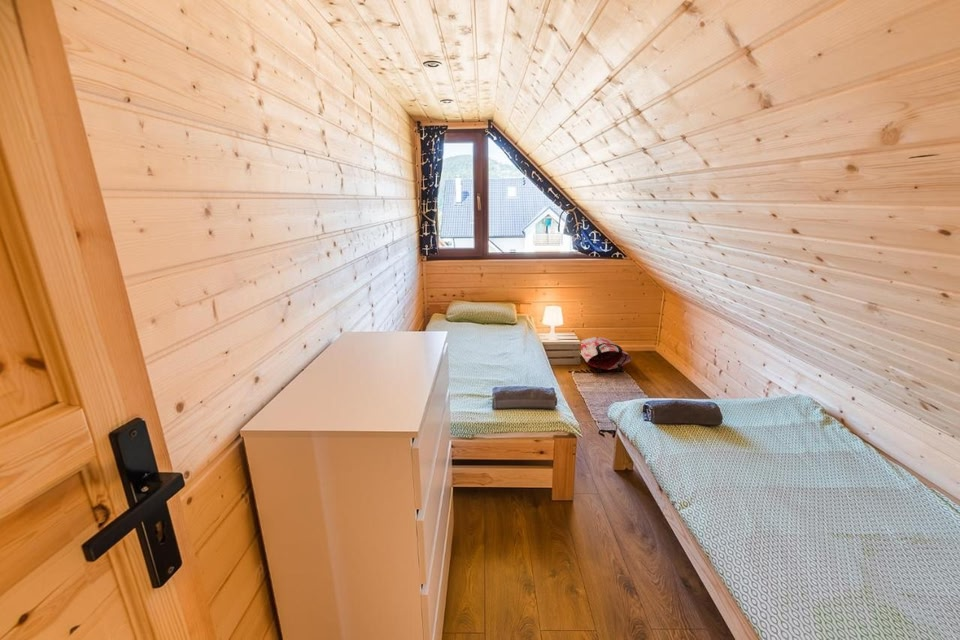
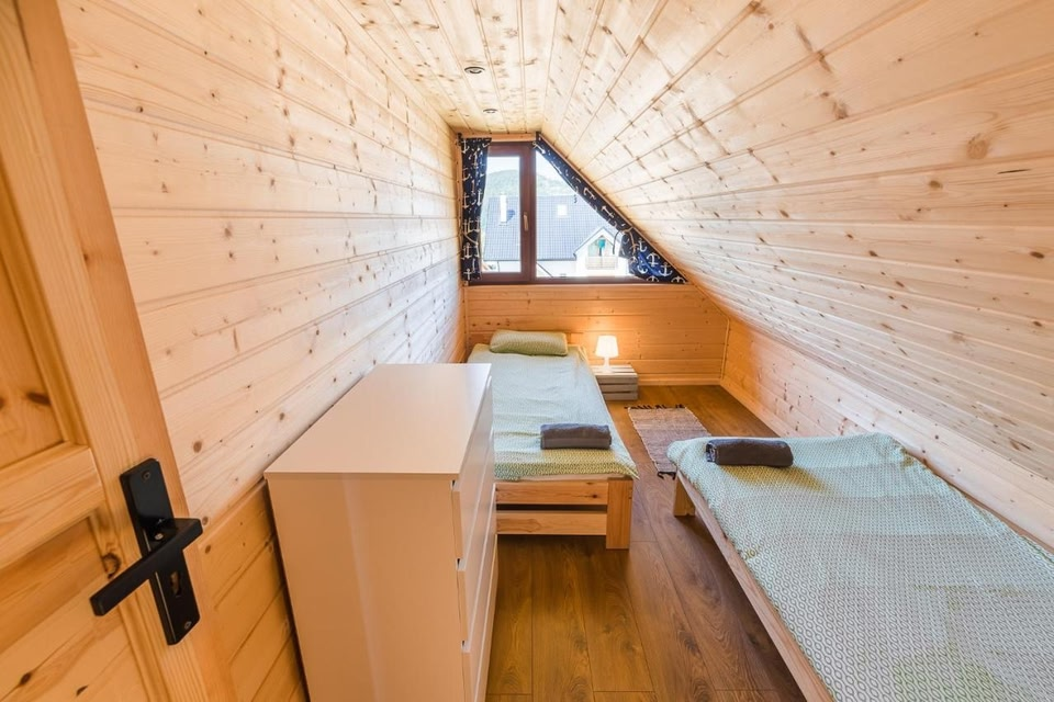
- bag (601, 350)
